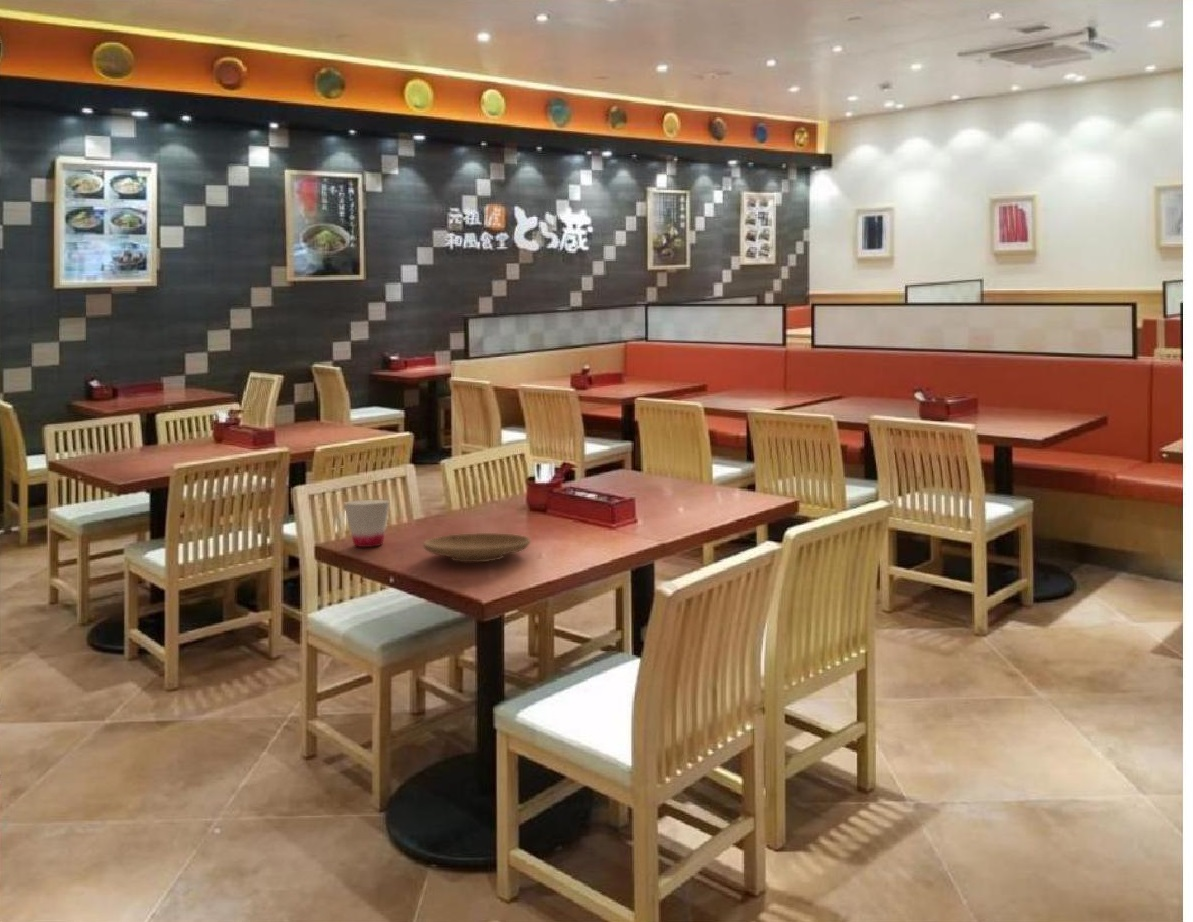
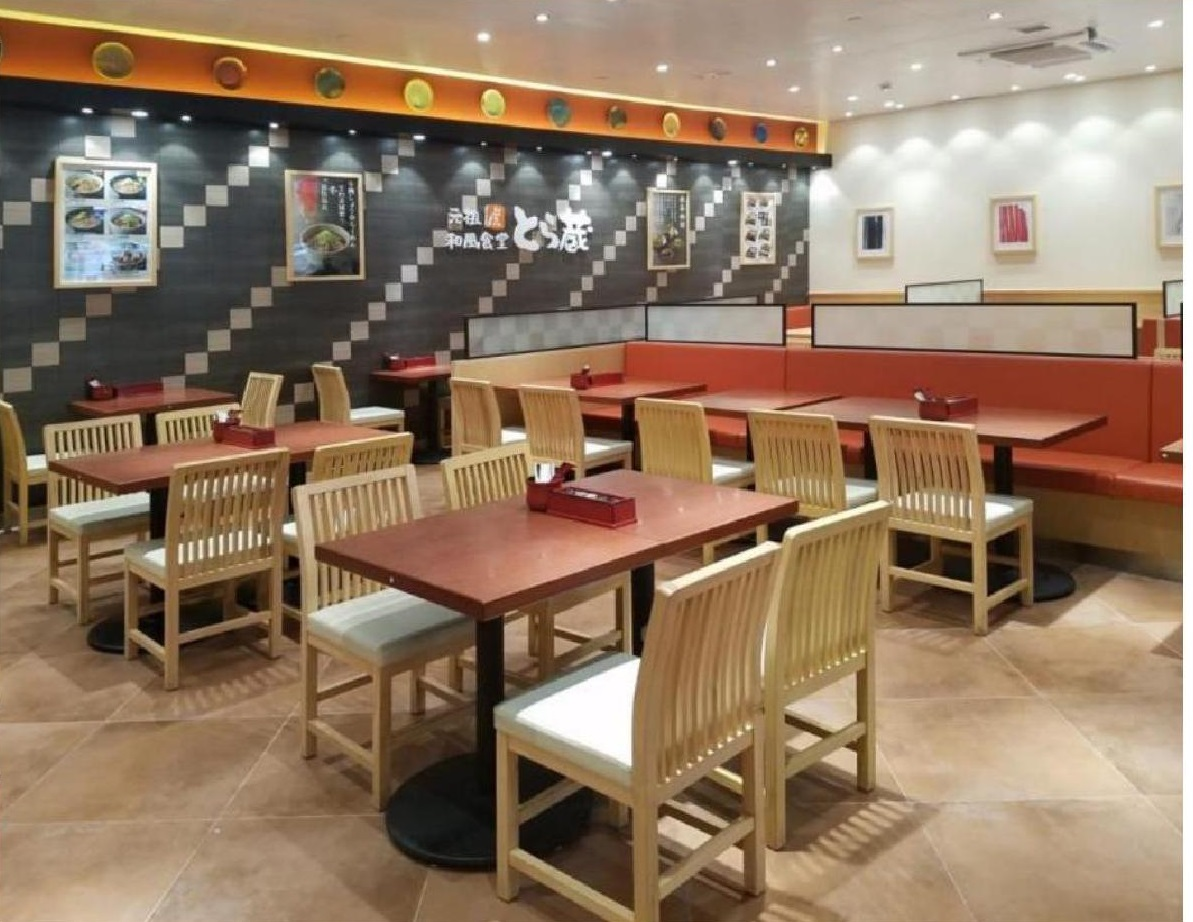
- plate (477, 549)
- cup (367, 523)
